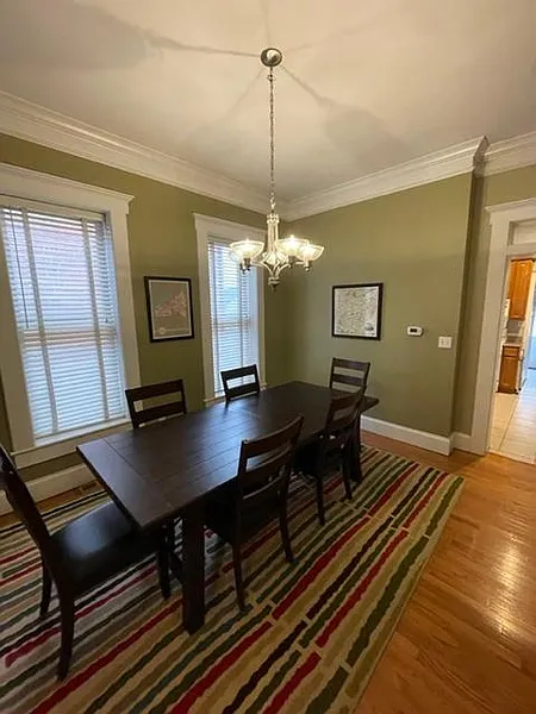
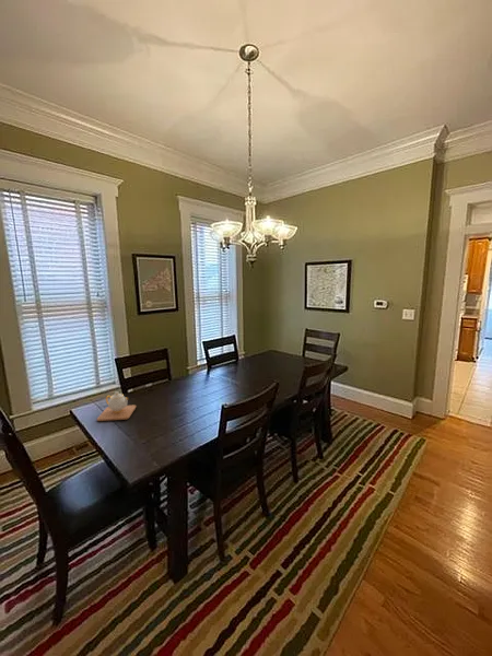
+ teapot (116, 402)
